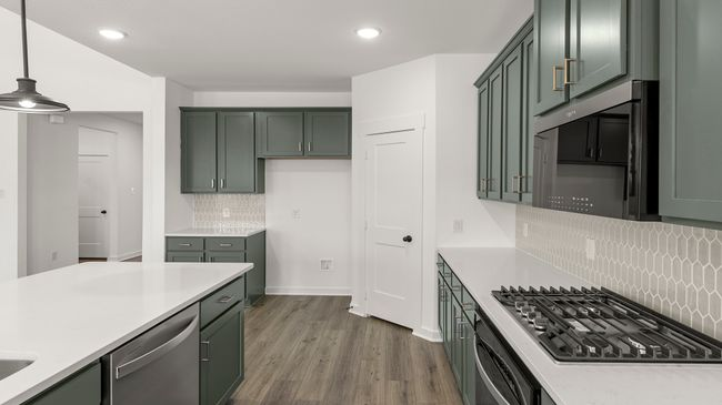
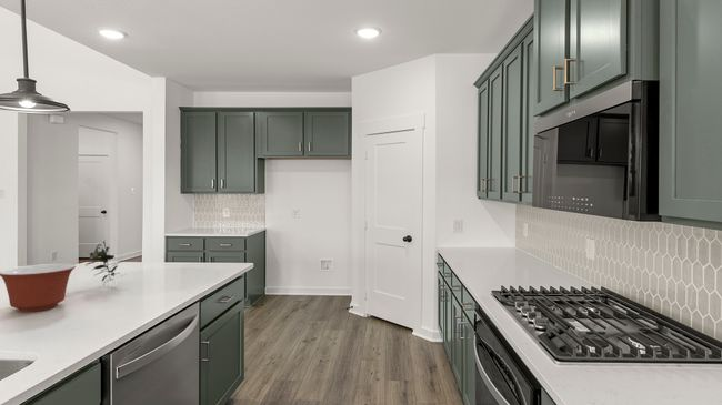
+ flower (106, 262)
+ mixing bowl (38, 287)
